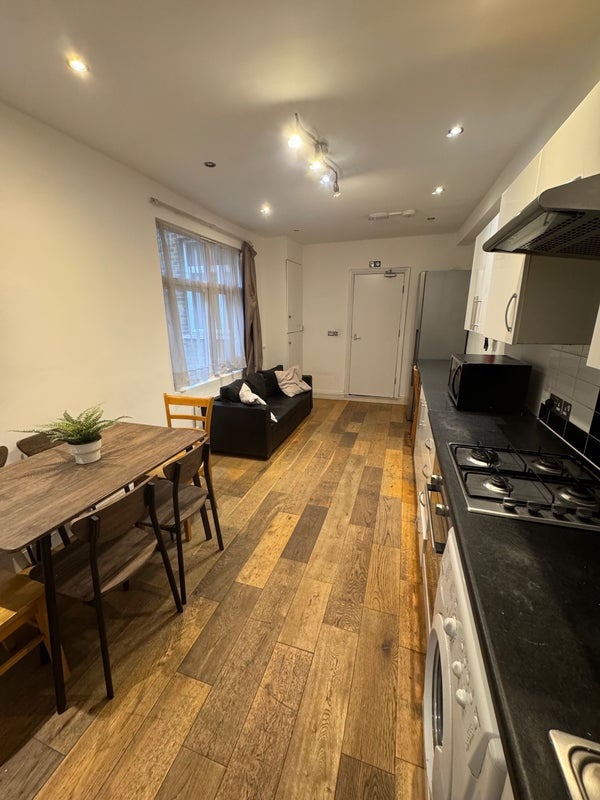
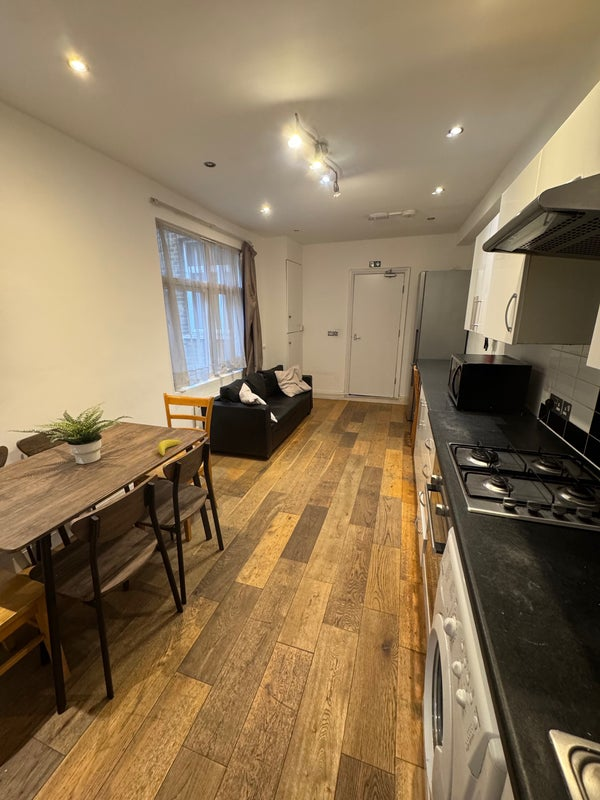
+ banana (166, 445)
